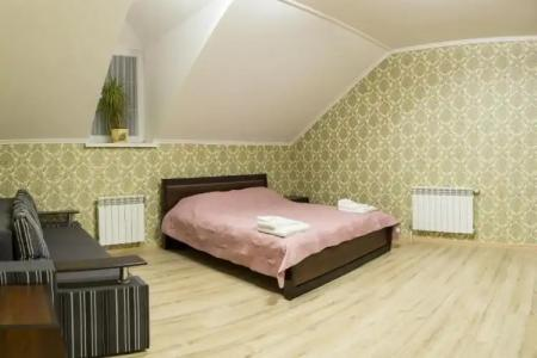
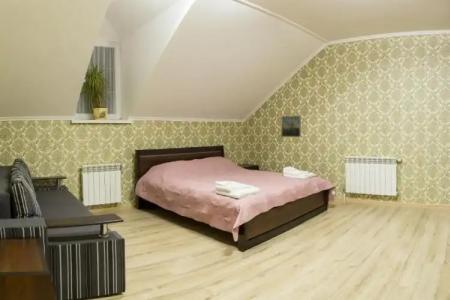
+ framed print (291, 126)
